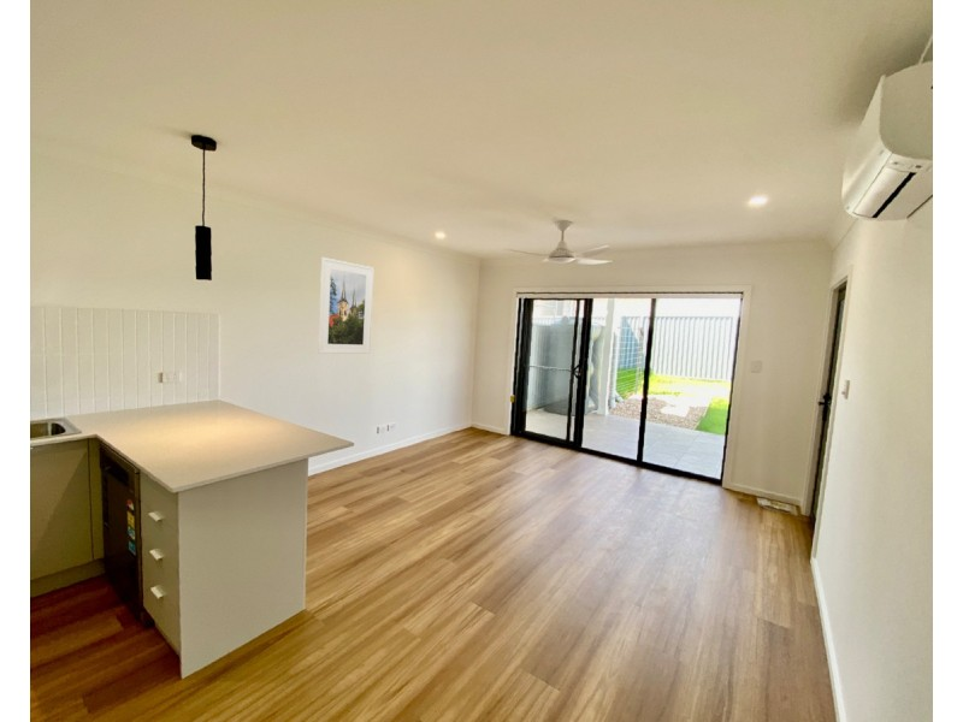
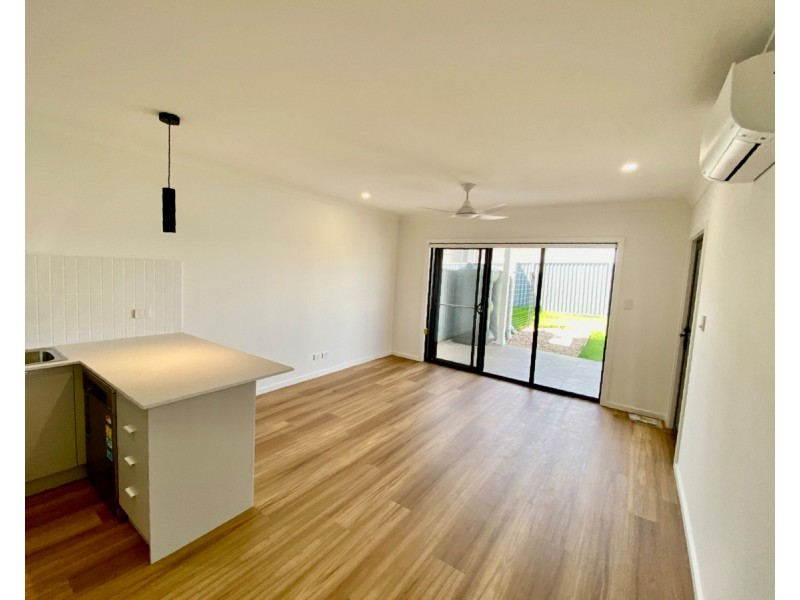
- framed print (347, 308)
